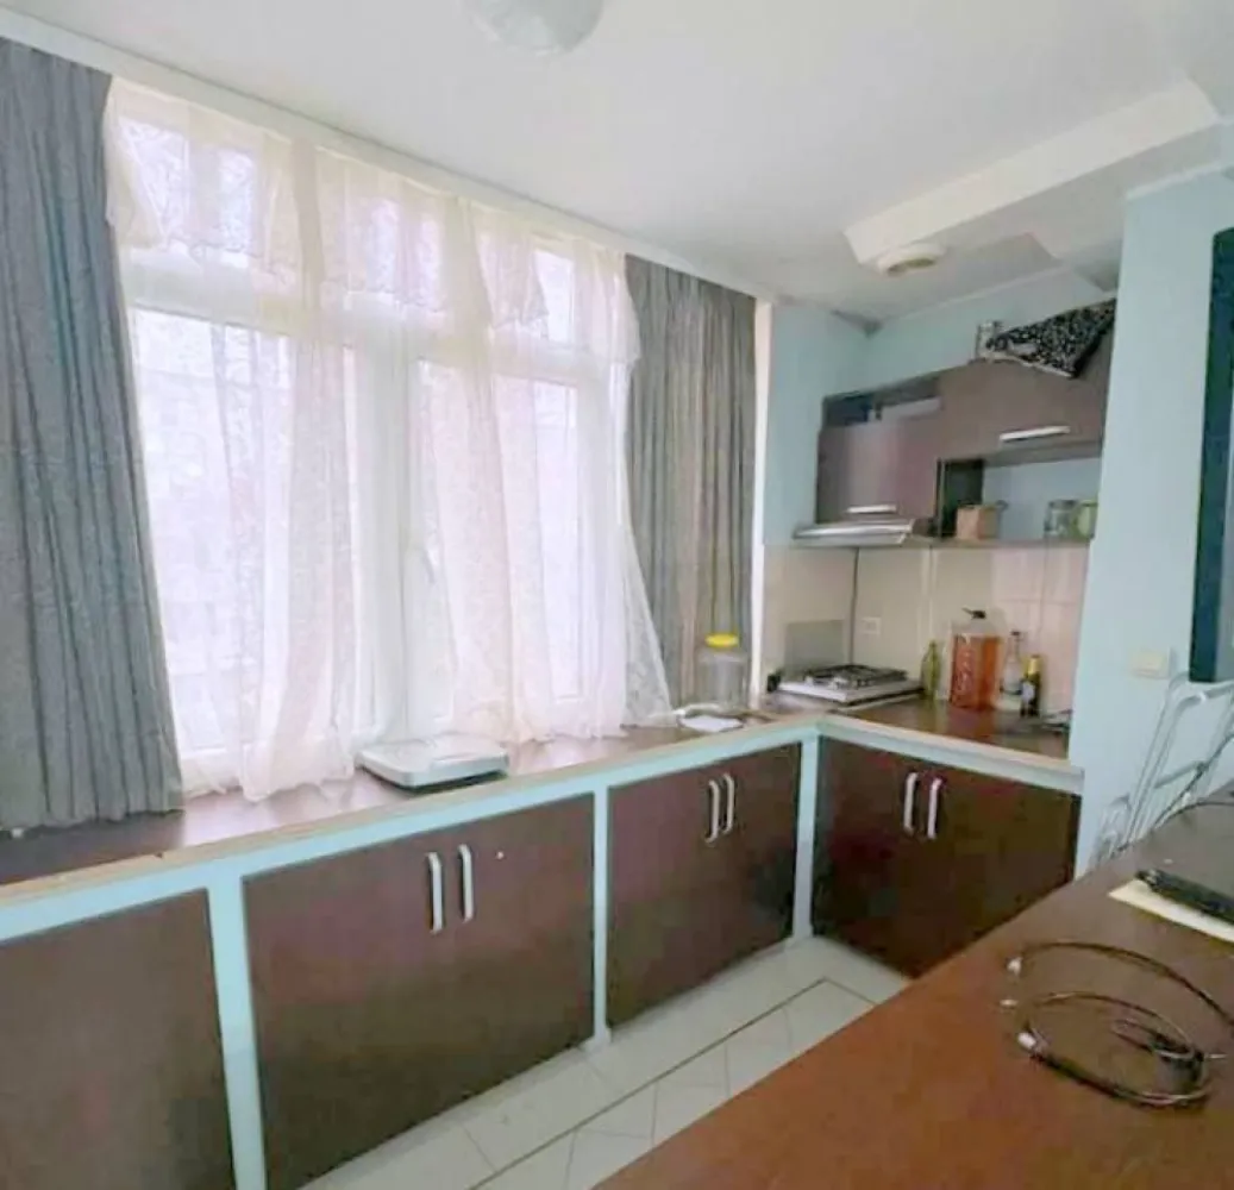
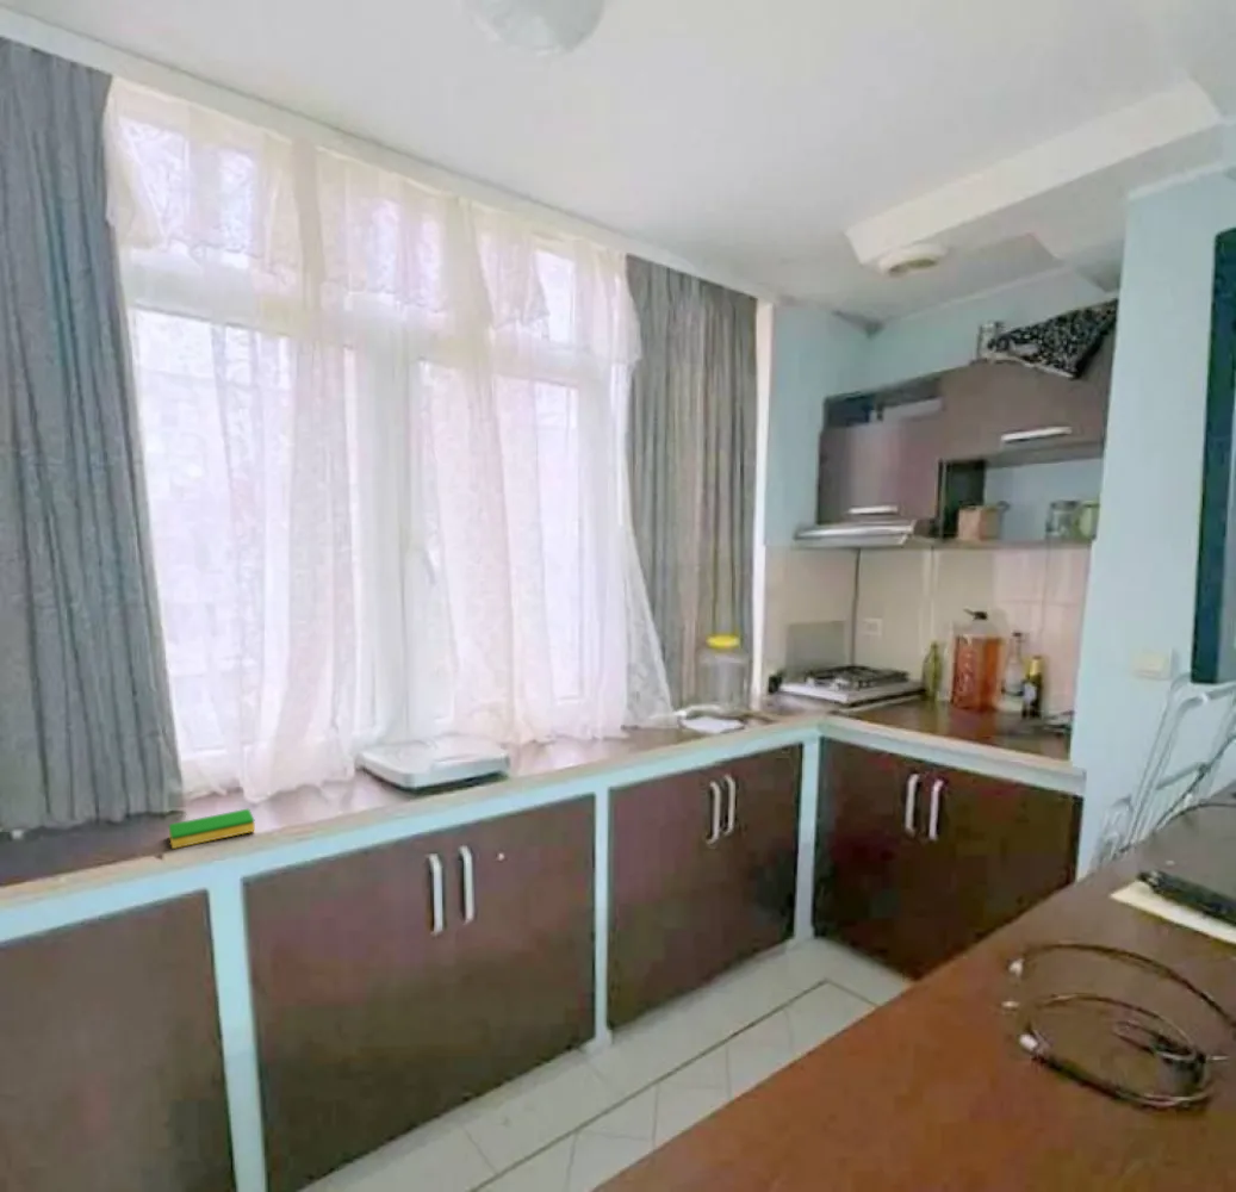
+ dish sponge (212, 827)
